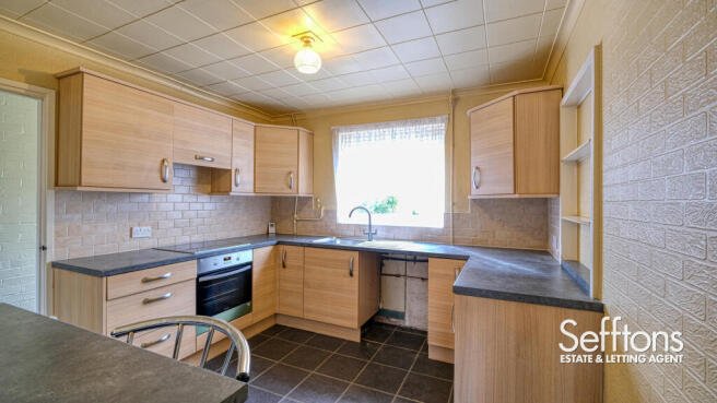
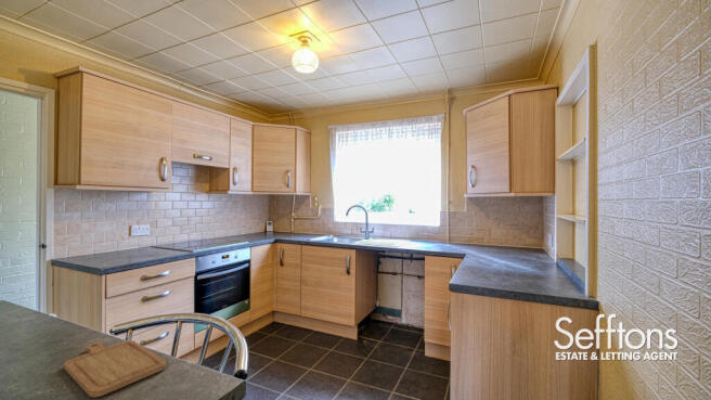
+ chopping board (111, 361)
